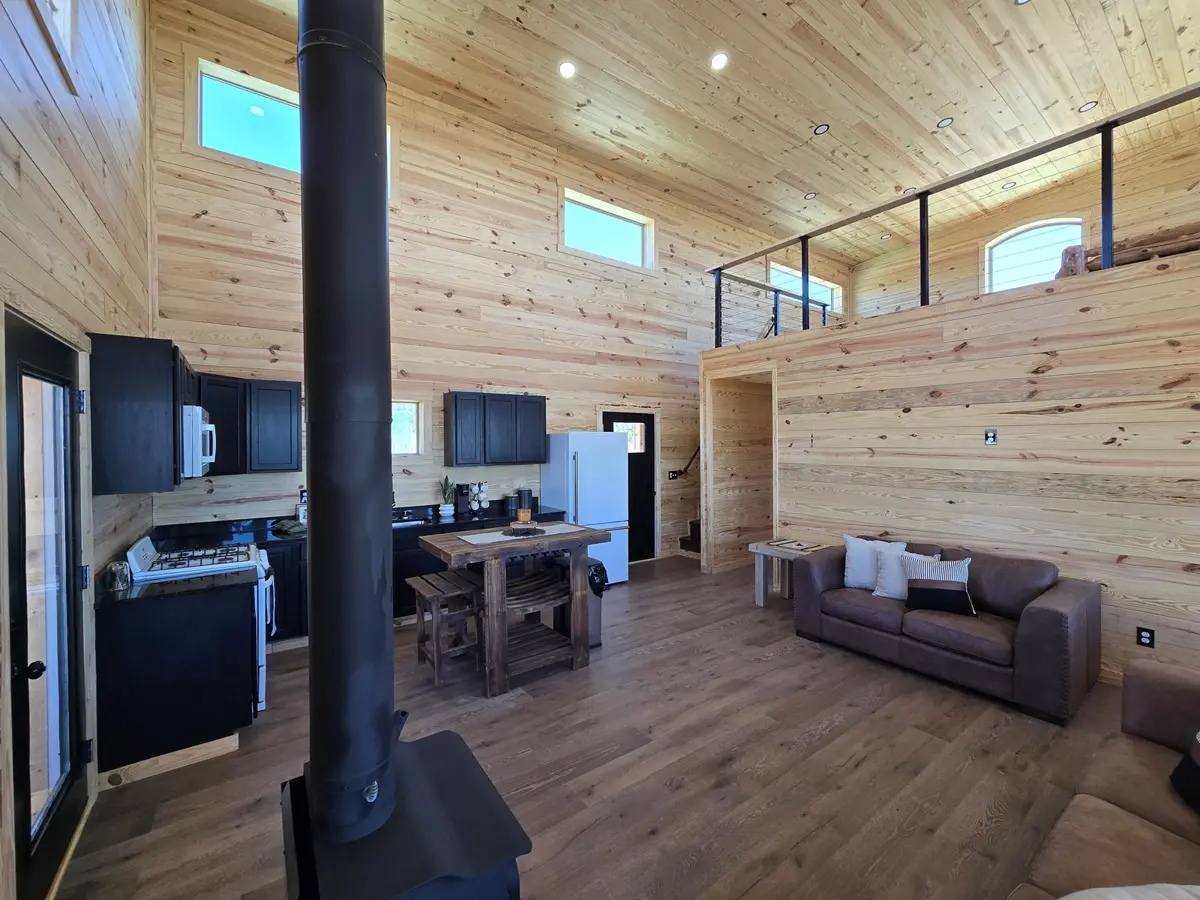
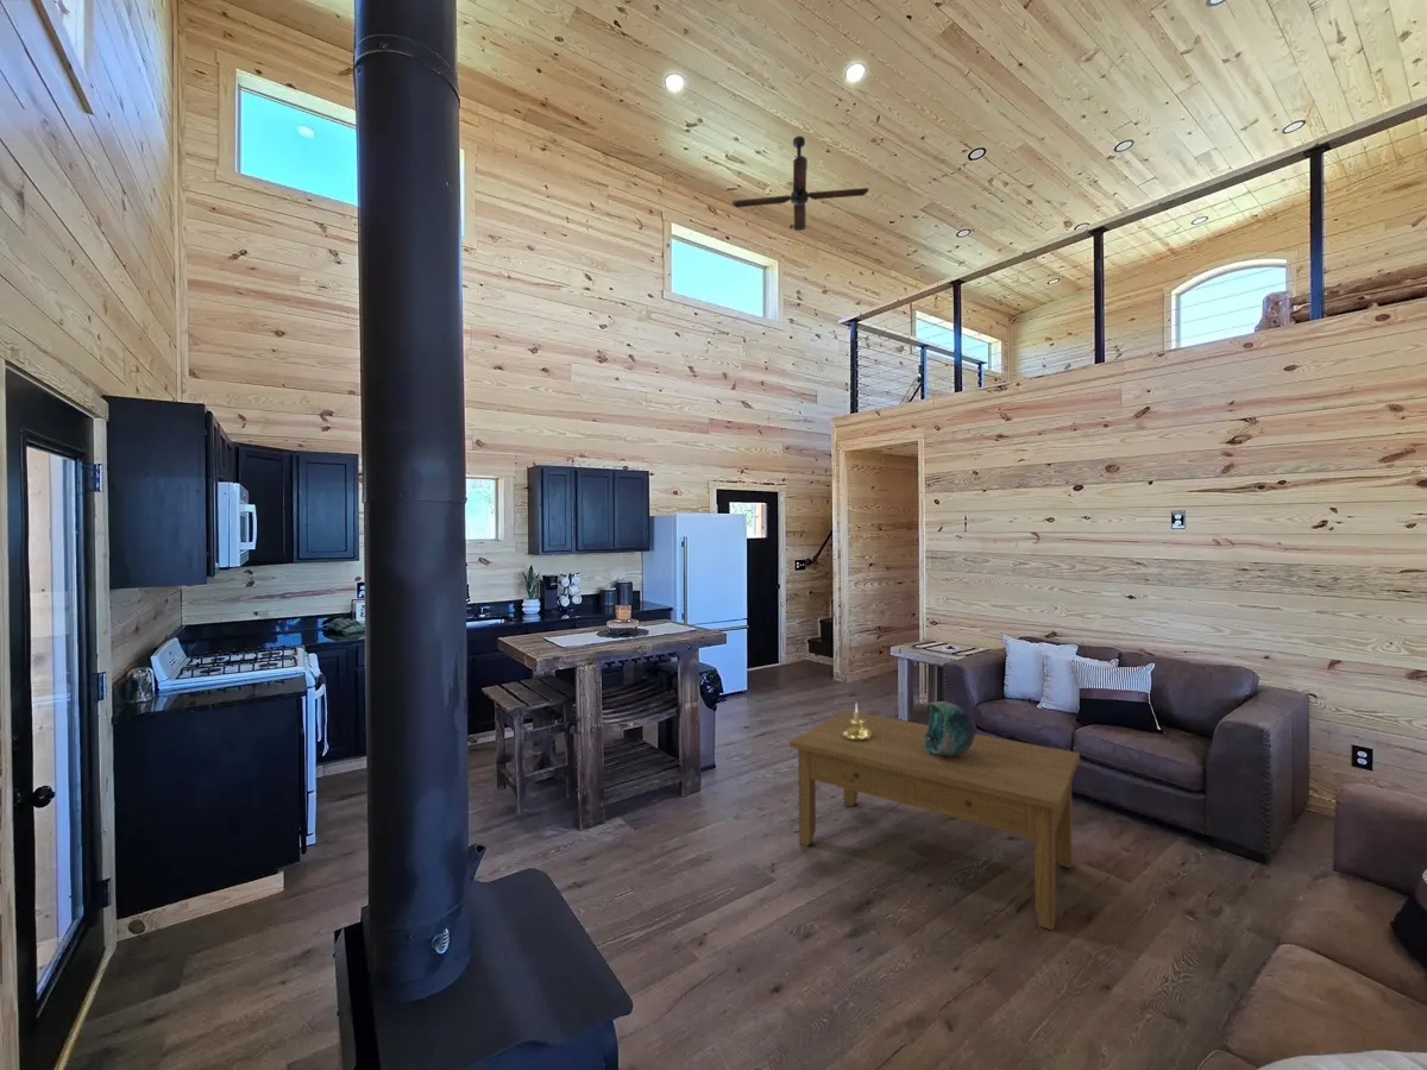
+ coffee table (930, 800)
+ candle holder (857, 718)
+ ceiling fan (798, 170)
+ decorative bowl (947, 728)
